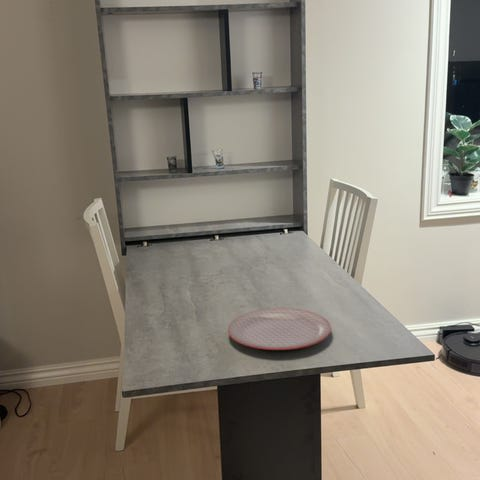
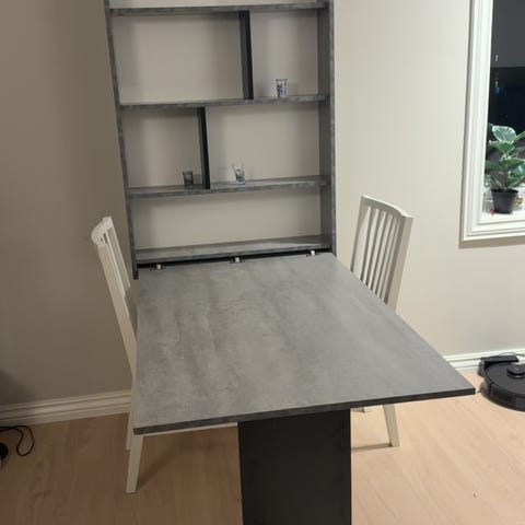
- plate (279, 330)
